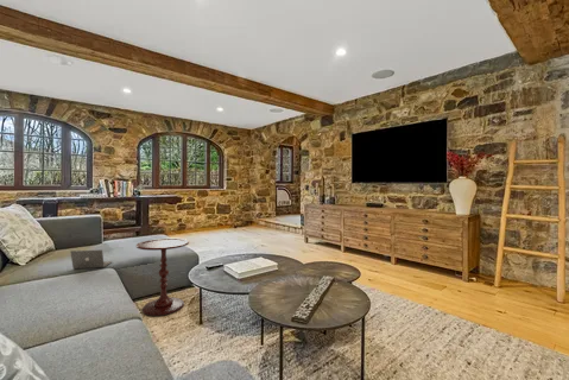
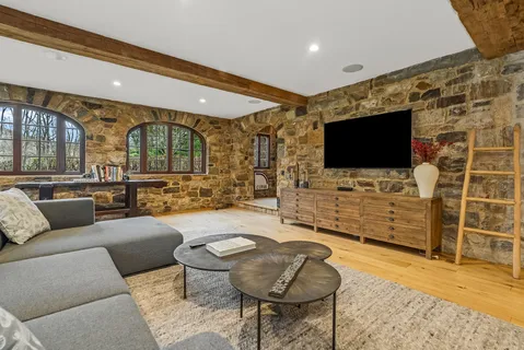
- laptop (80, 256)
- side table (163, 274)
